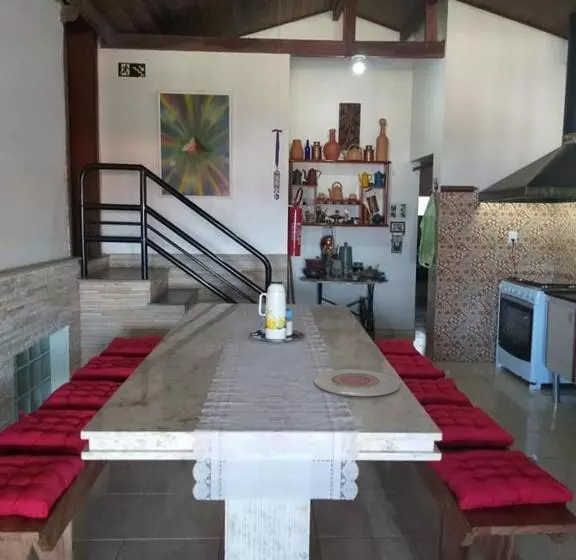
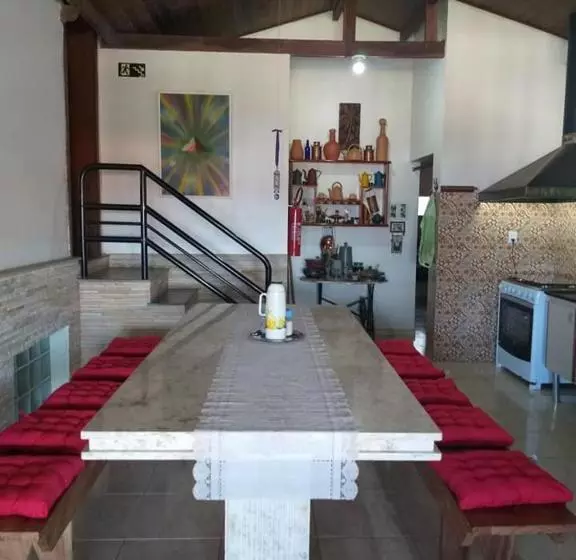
- plate (356, 381)
